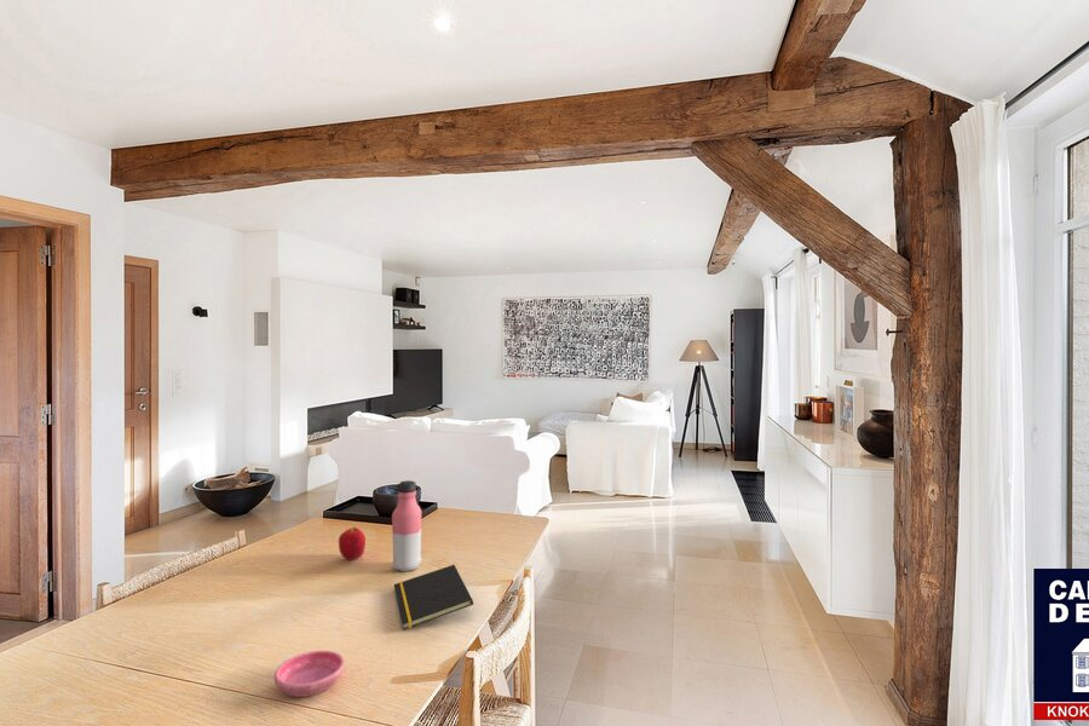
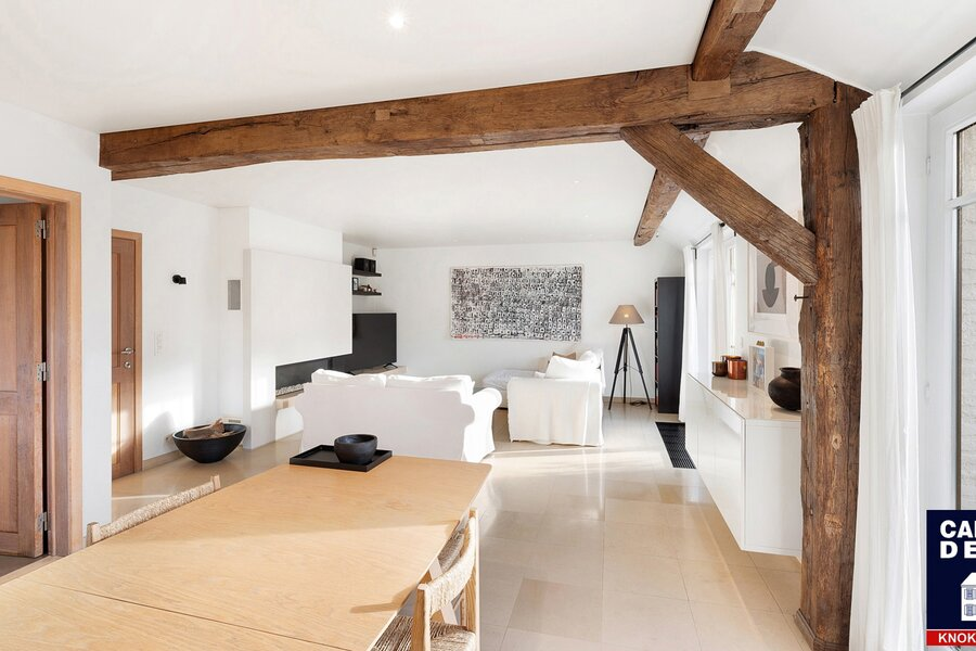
- water bottle (407, 524)
- saucer (310, 674)
- fruit (352, 542)
- notepad (431, 593)
